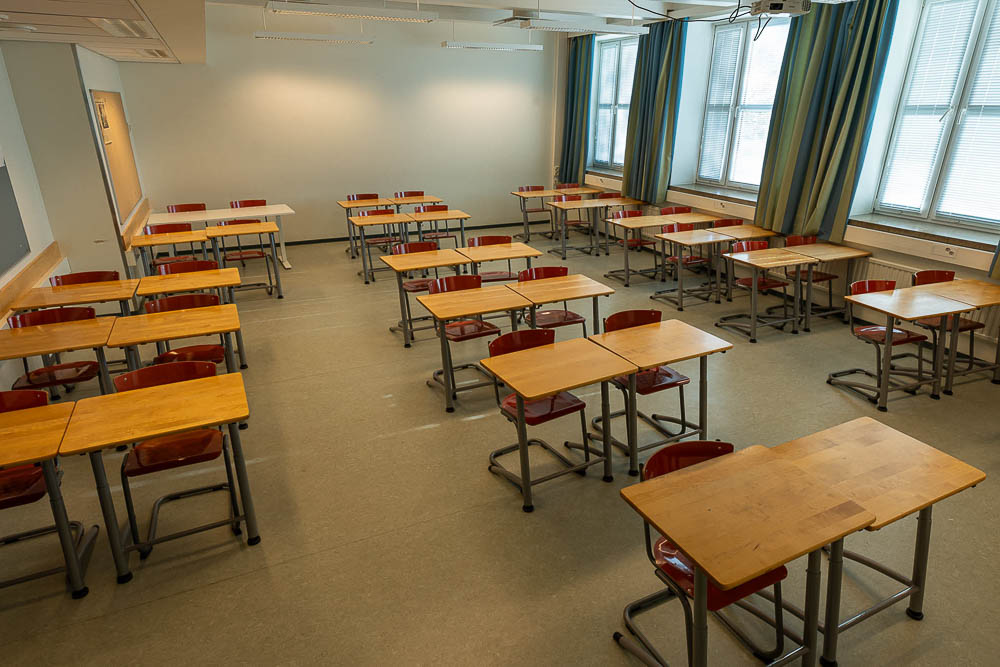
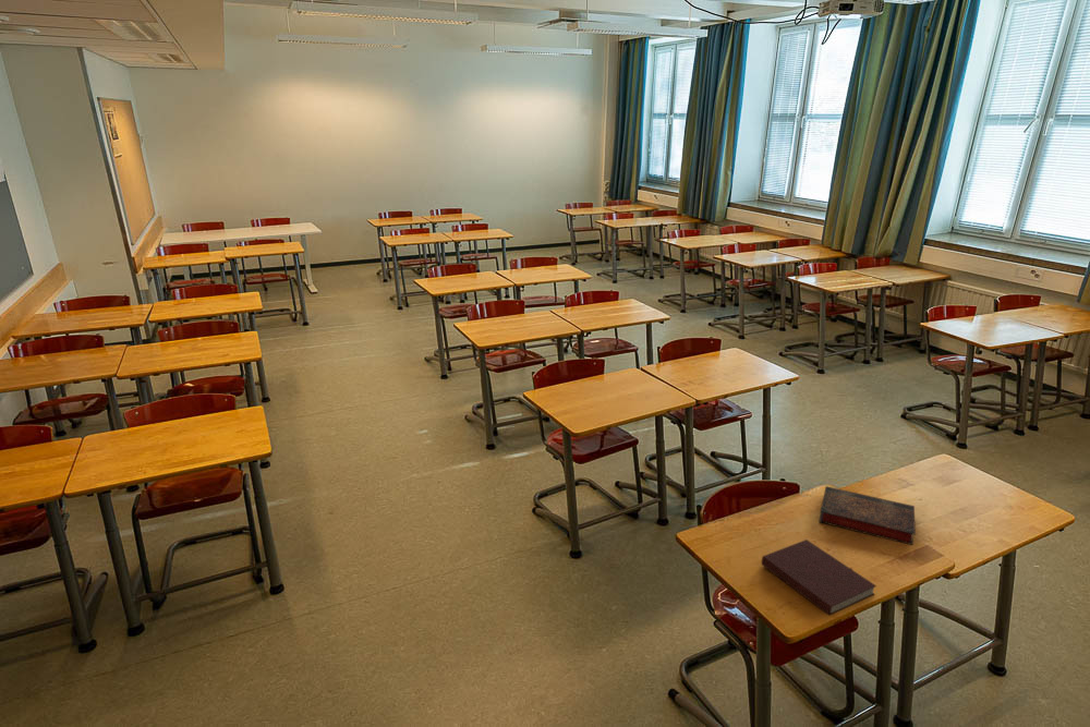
+ notebook (816, 574)
+ book (867, 513)
